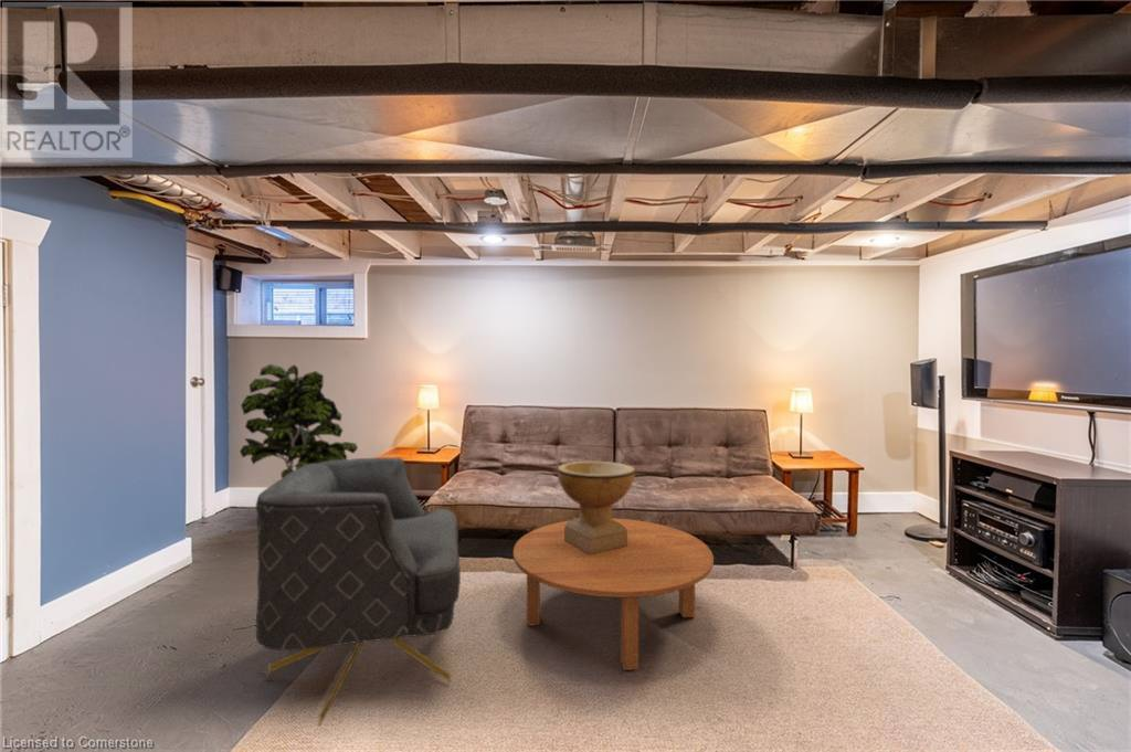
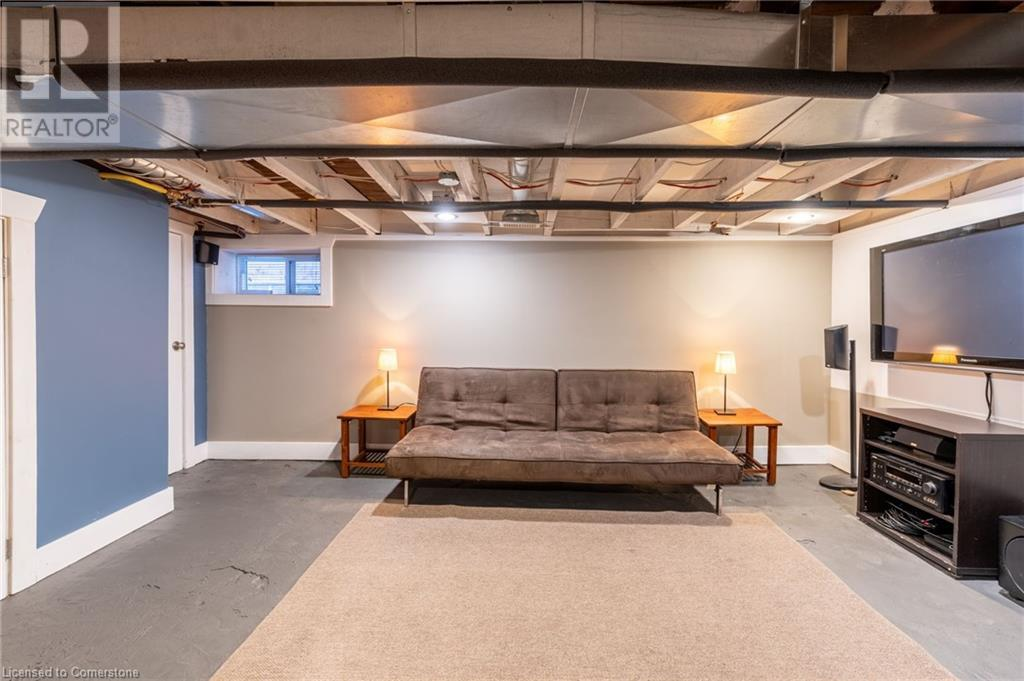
- armchair (368, 565)
- decorative bowl (595, 505)
- indoor plant (298, 443)
- coffee table (611, 582)
